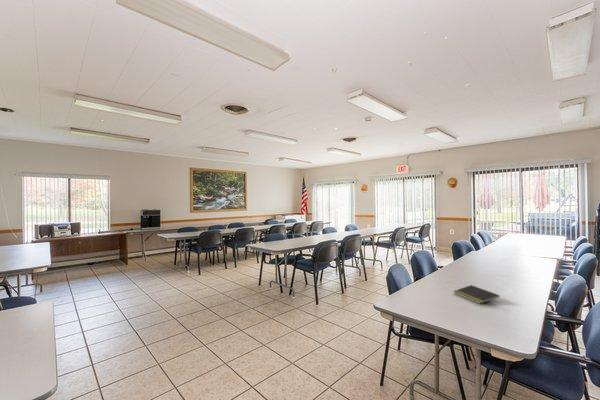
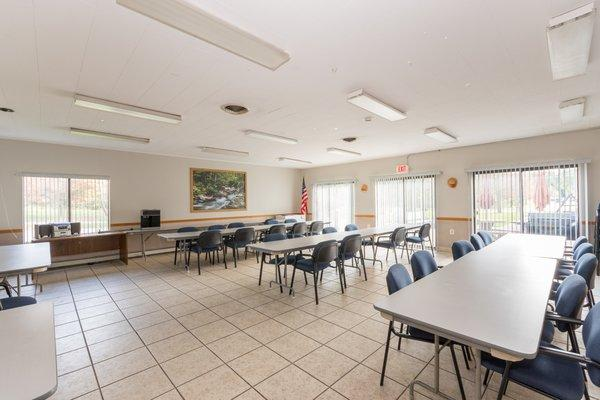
- notepad (475, 293)
